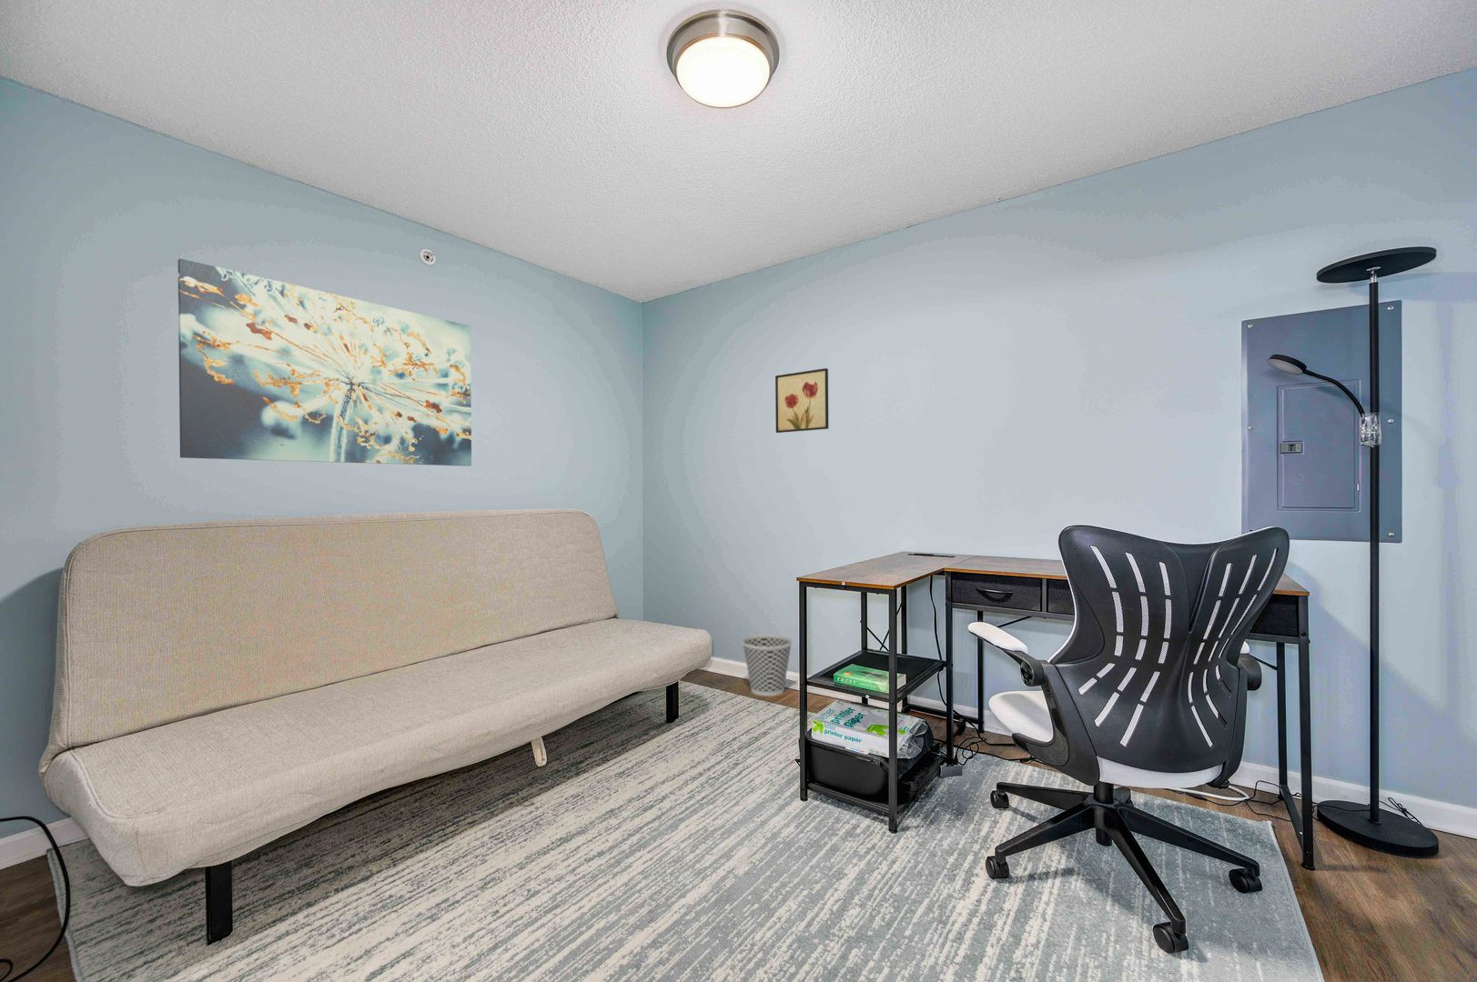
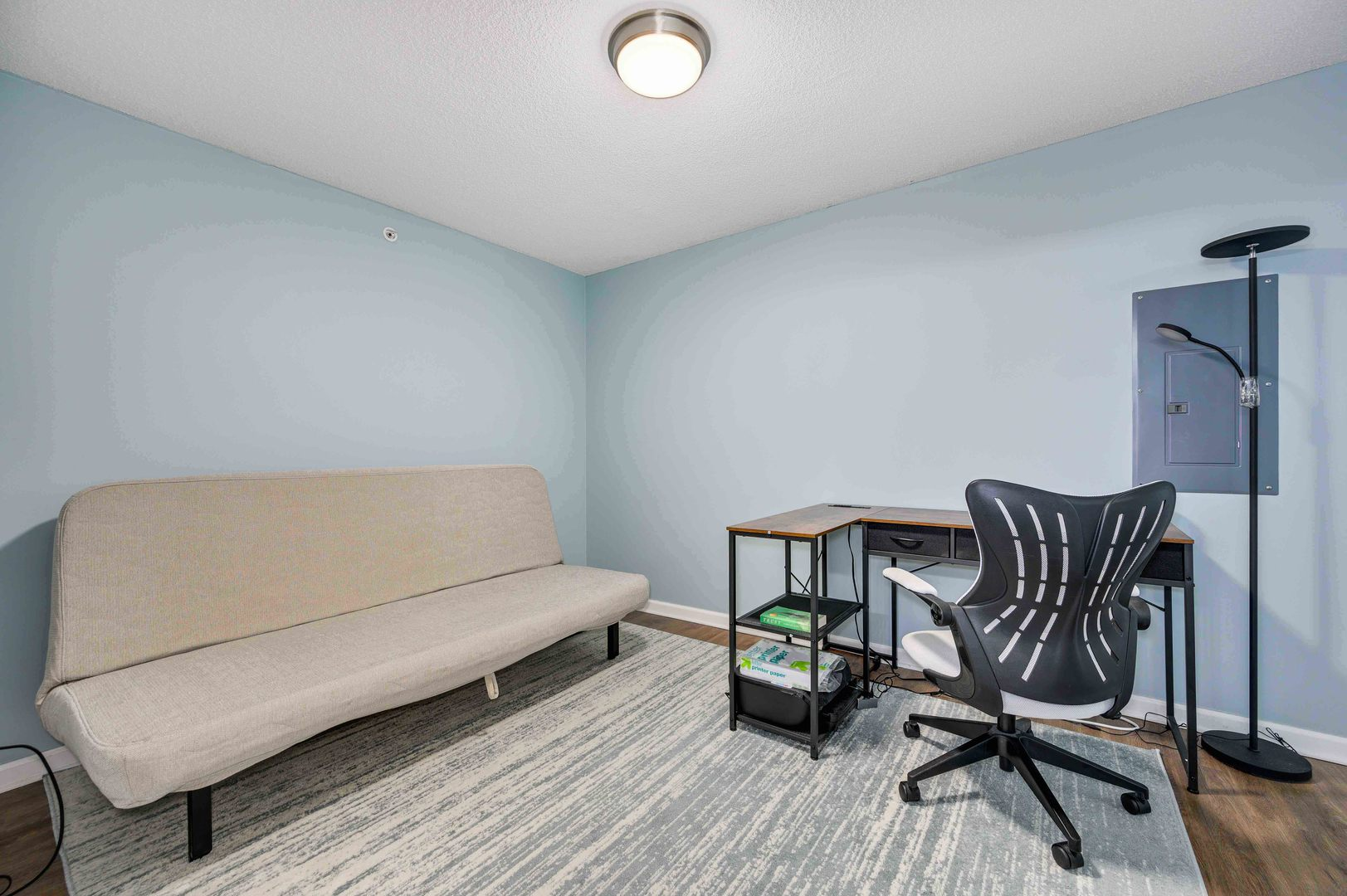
- wall art (802, 401)
- wall art (350, 380)
- wastebasket (768, 664)
